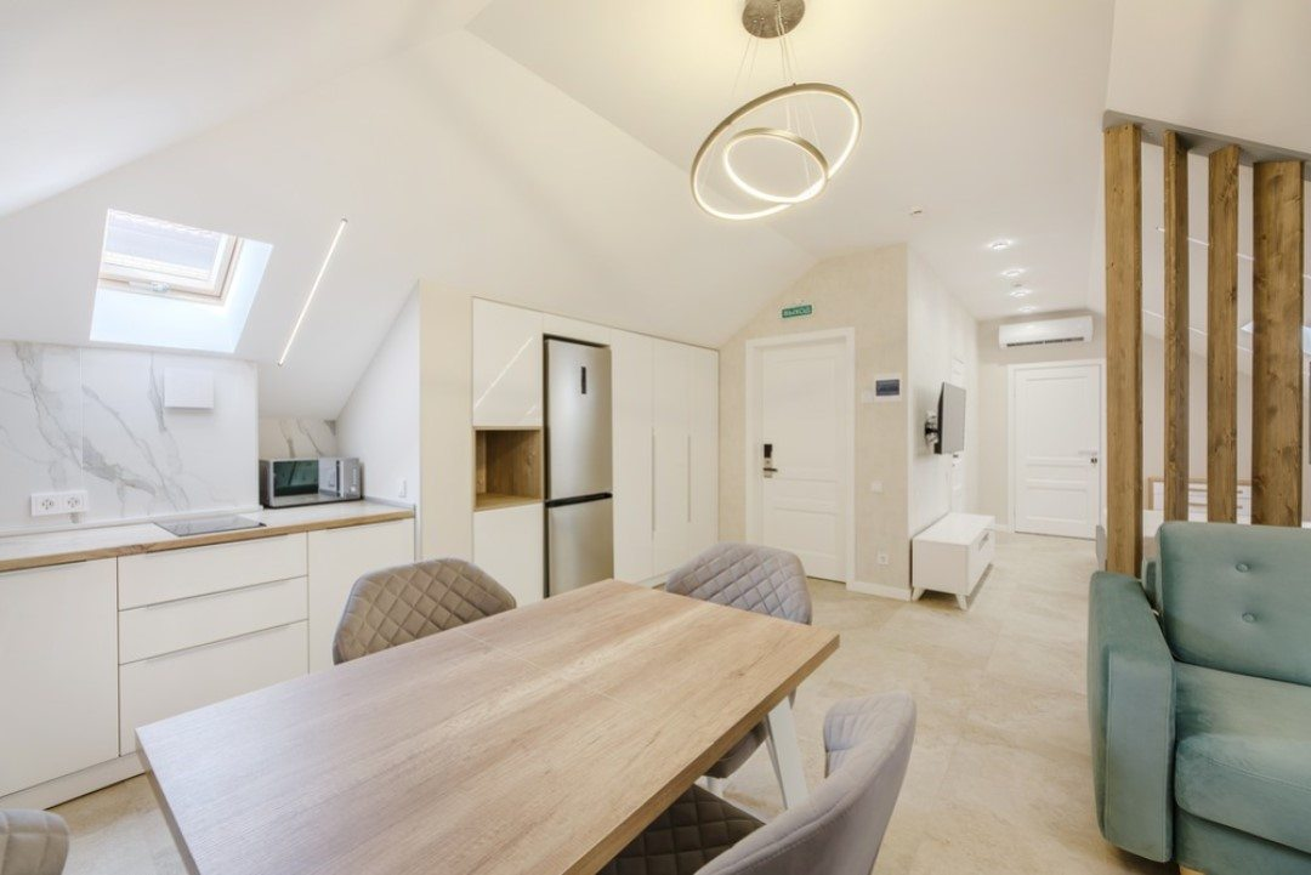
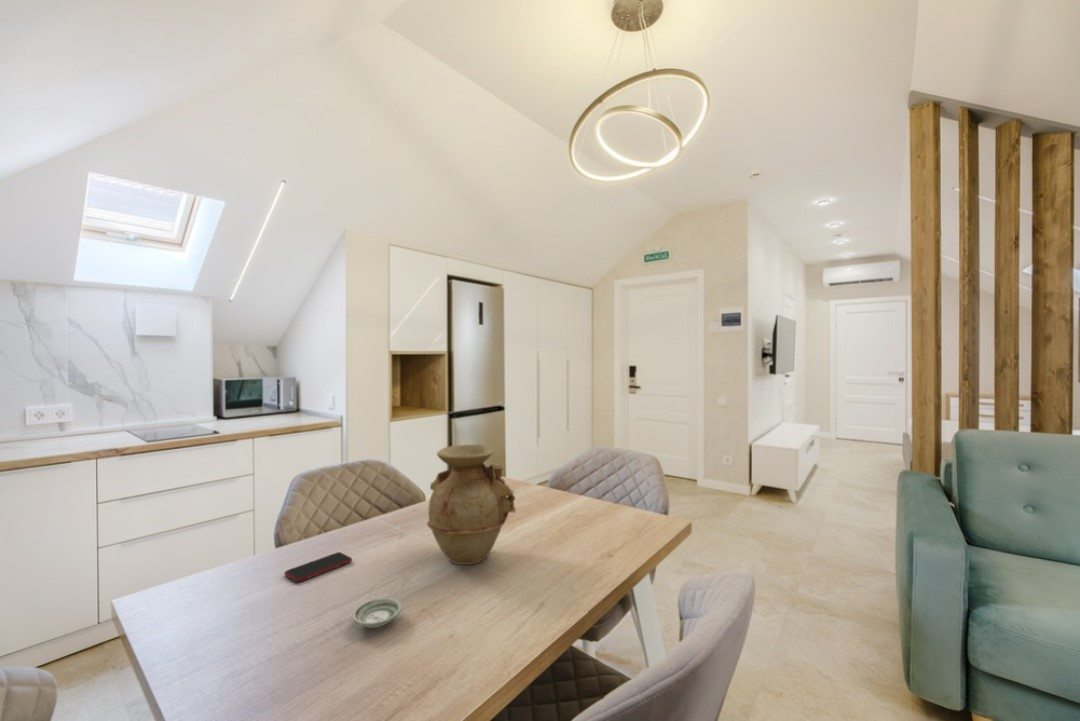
+ saucer (377, 615)
+ smartphone (319, 566)
+ vase (470, 502)
